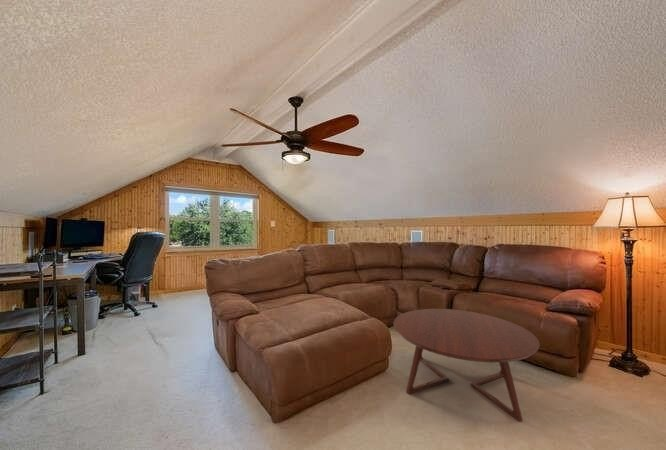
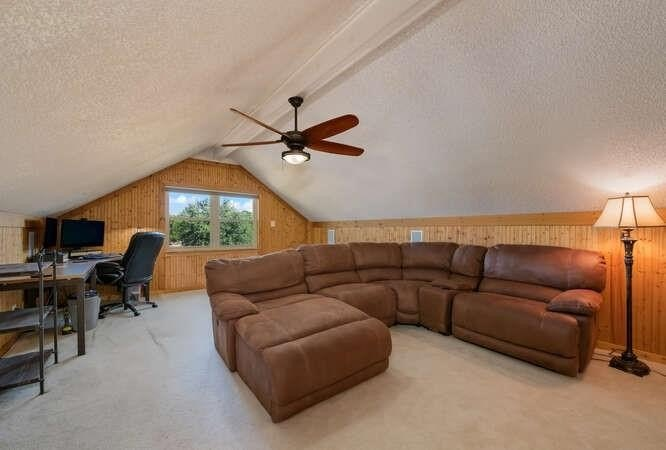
- coffee table (459, 355)
